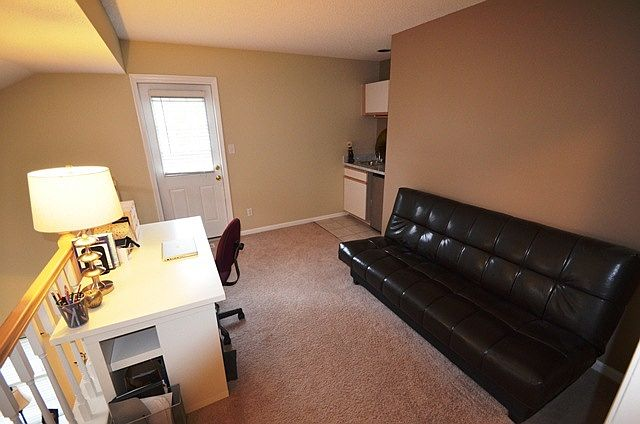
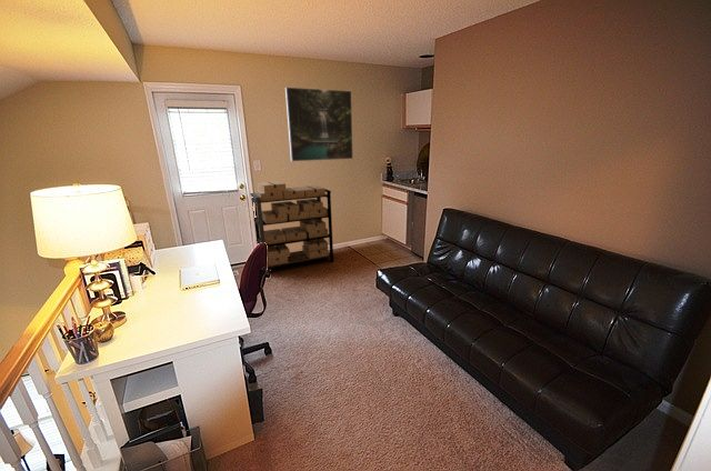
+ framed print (321, 126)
+ shelving unit (292, 221)
